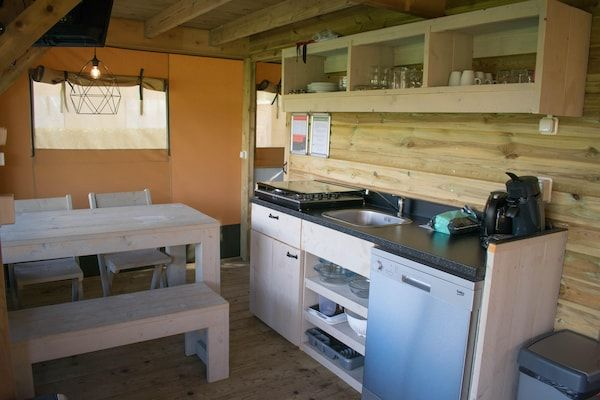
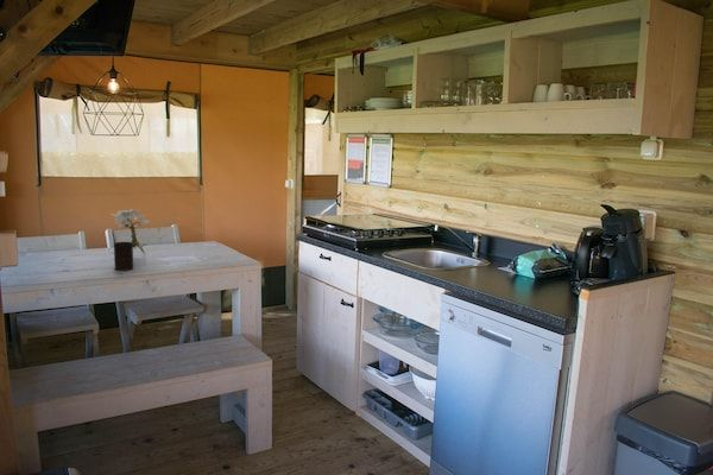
+ bonsai tree (131, 229)
+ cup (124, 255)
